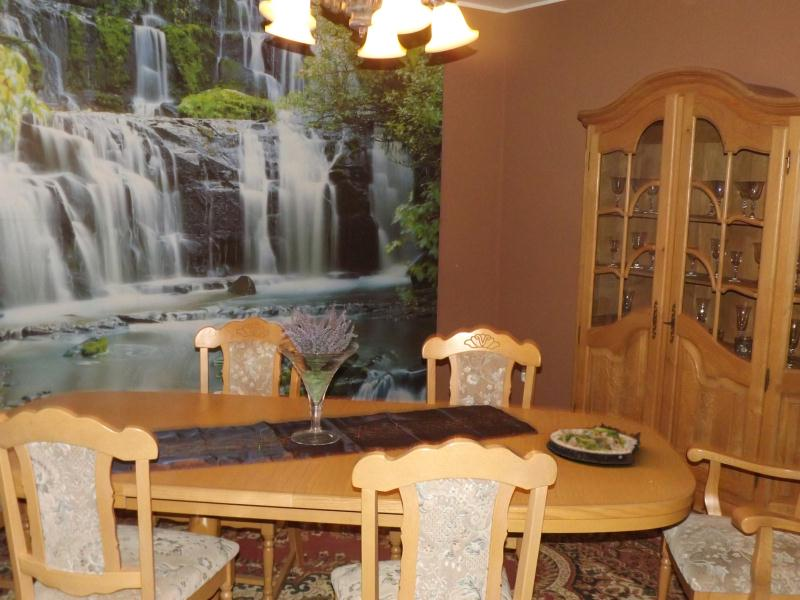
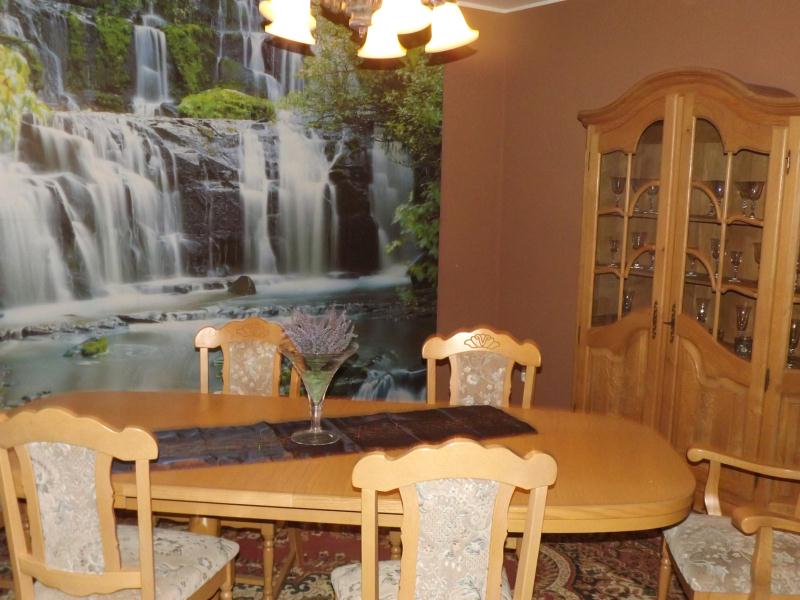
- salad plate (592, 439)
